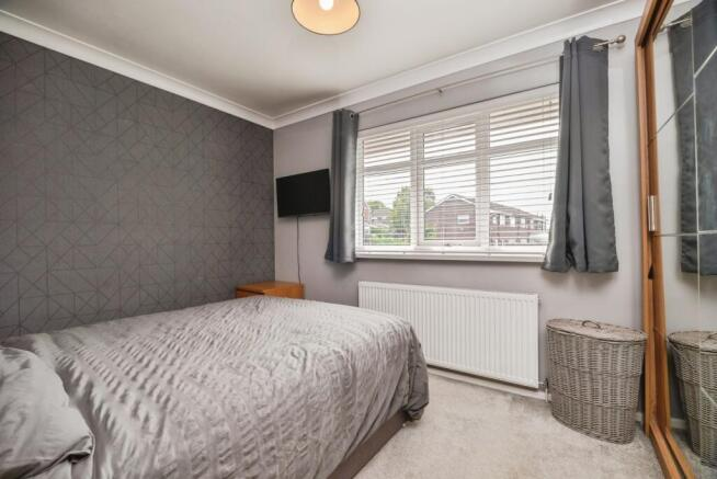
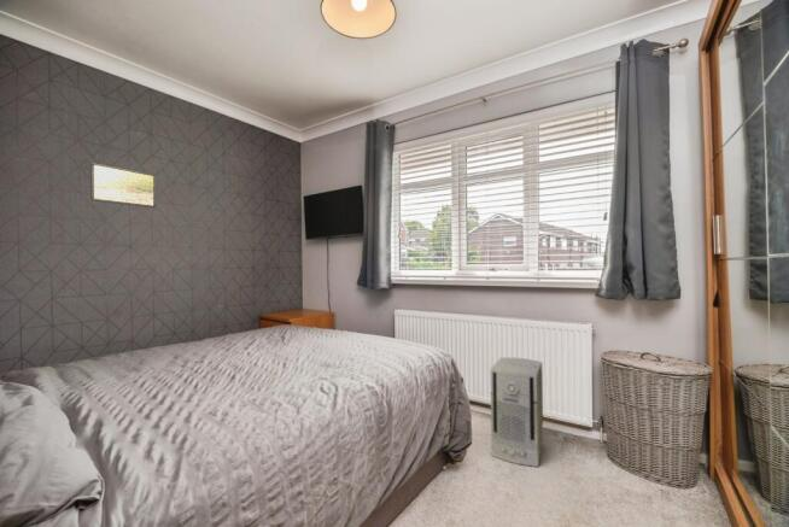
+ air purifier (518, 406)
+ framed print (124, 186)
